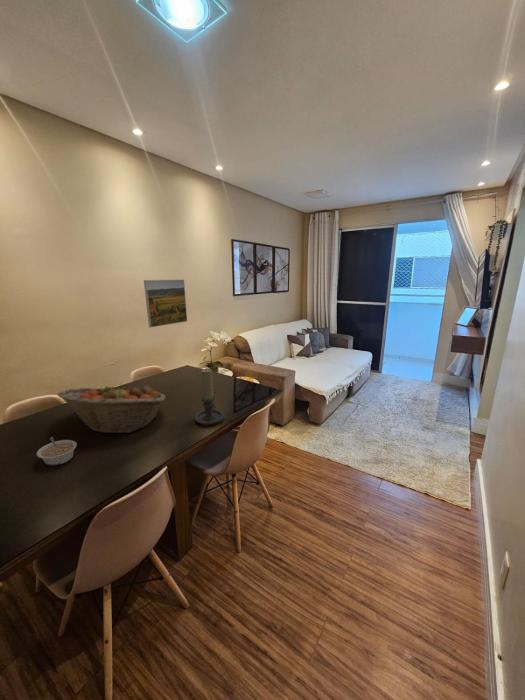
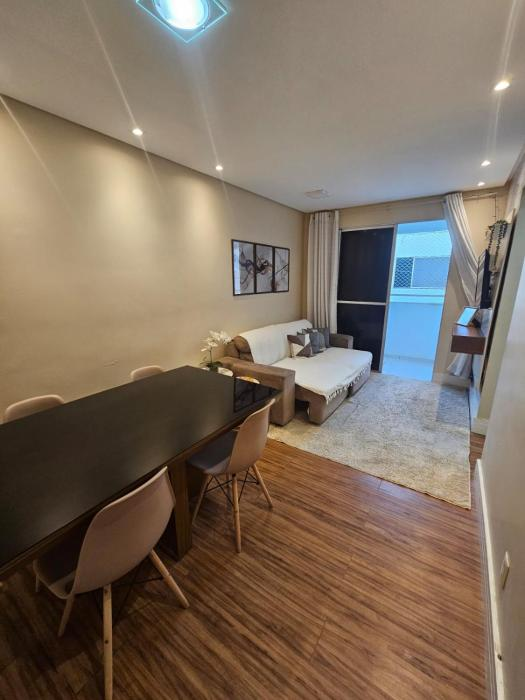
- fruit basket (115, 402)
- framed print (167, 302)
- candle holder (209, 393)
- legume (56, 452)
